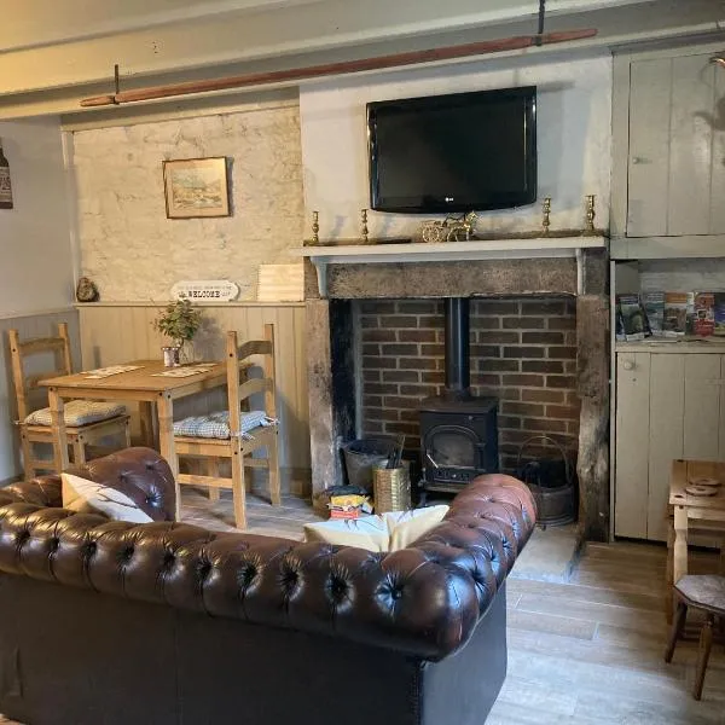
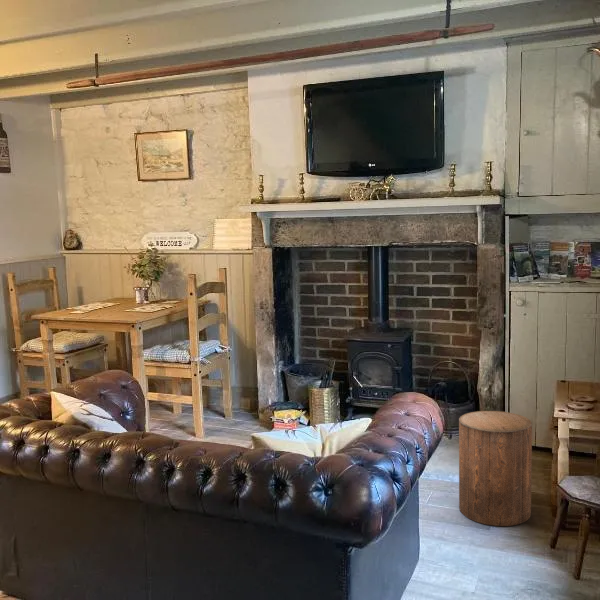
+ stool (494, 465)
